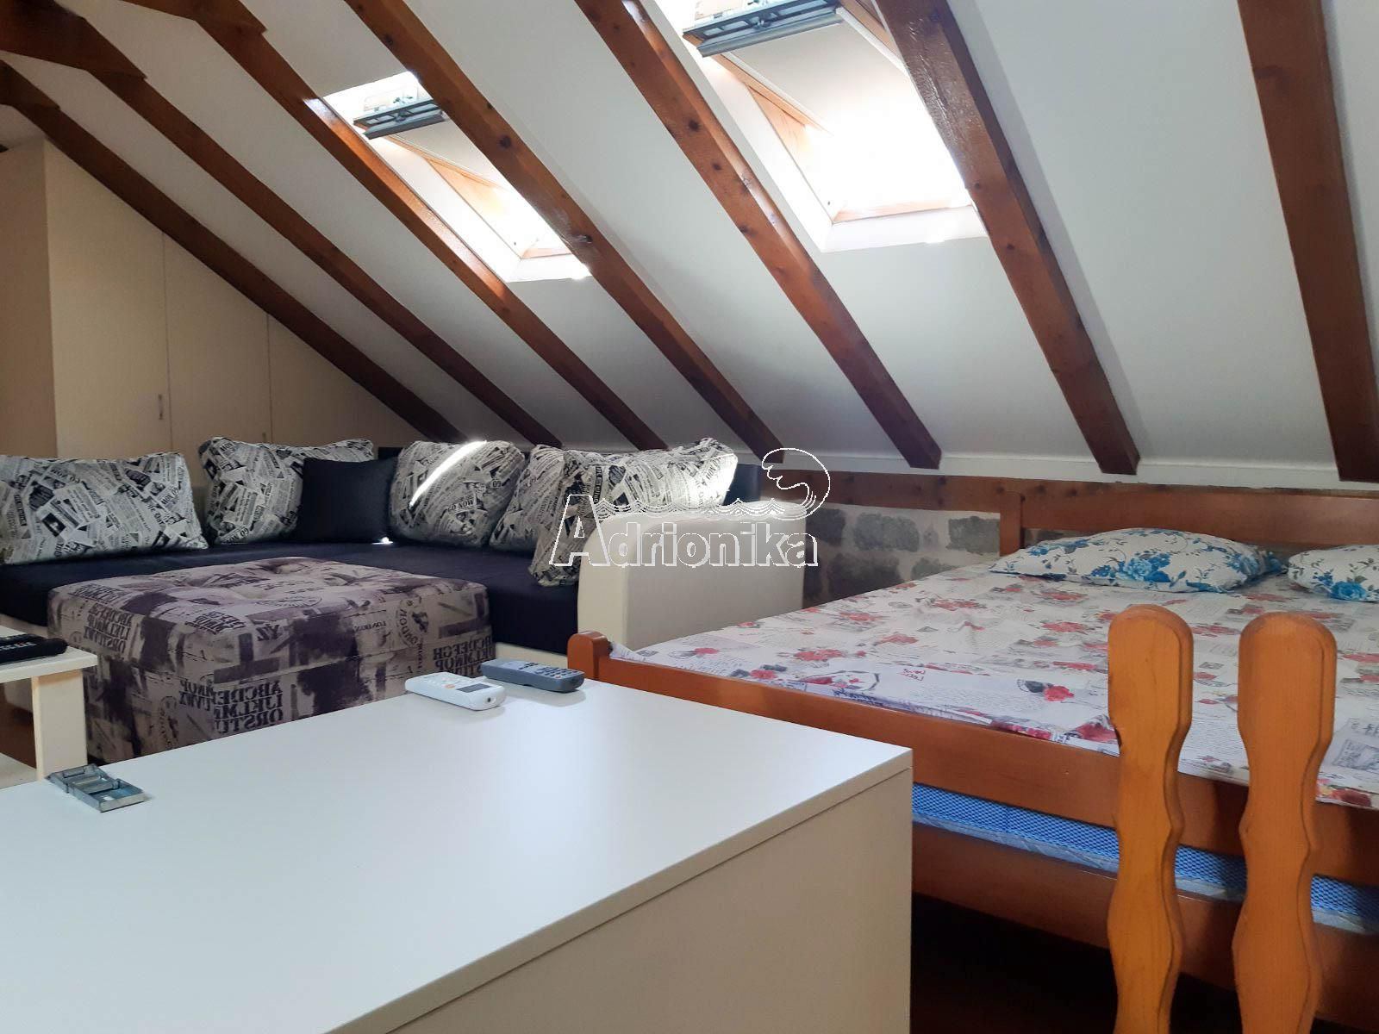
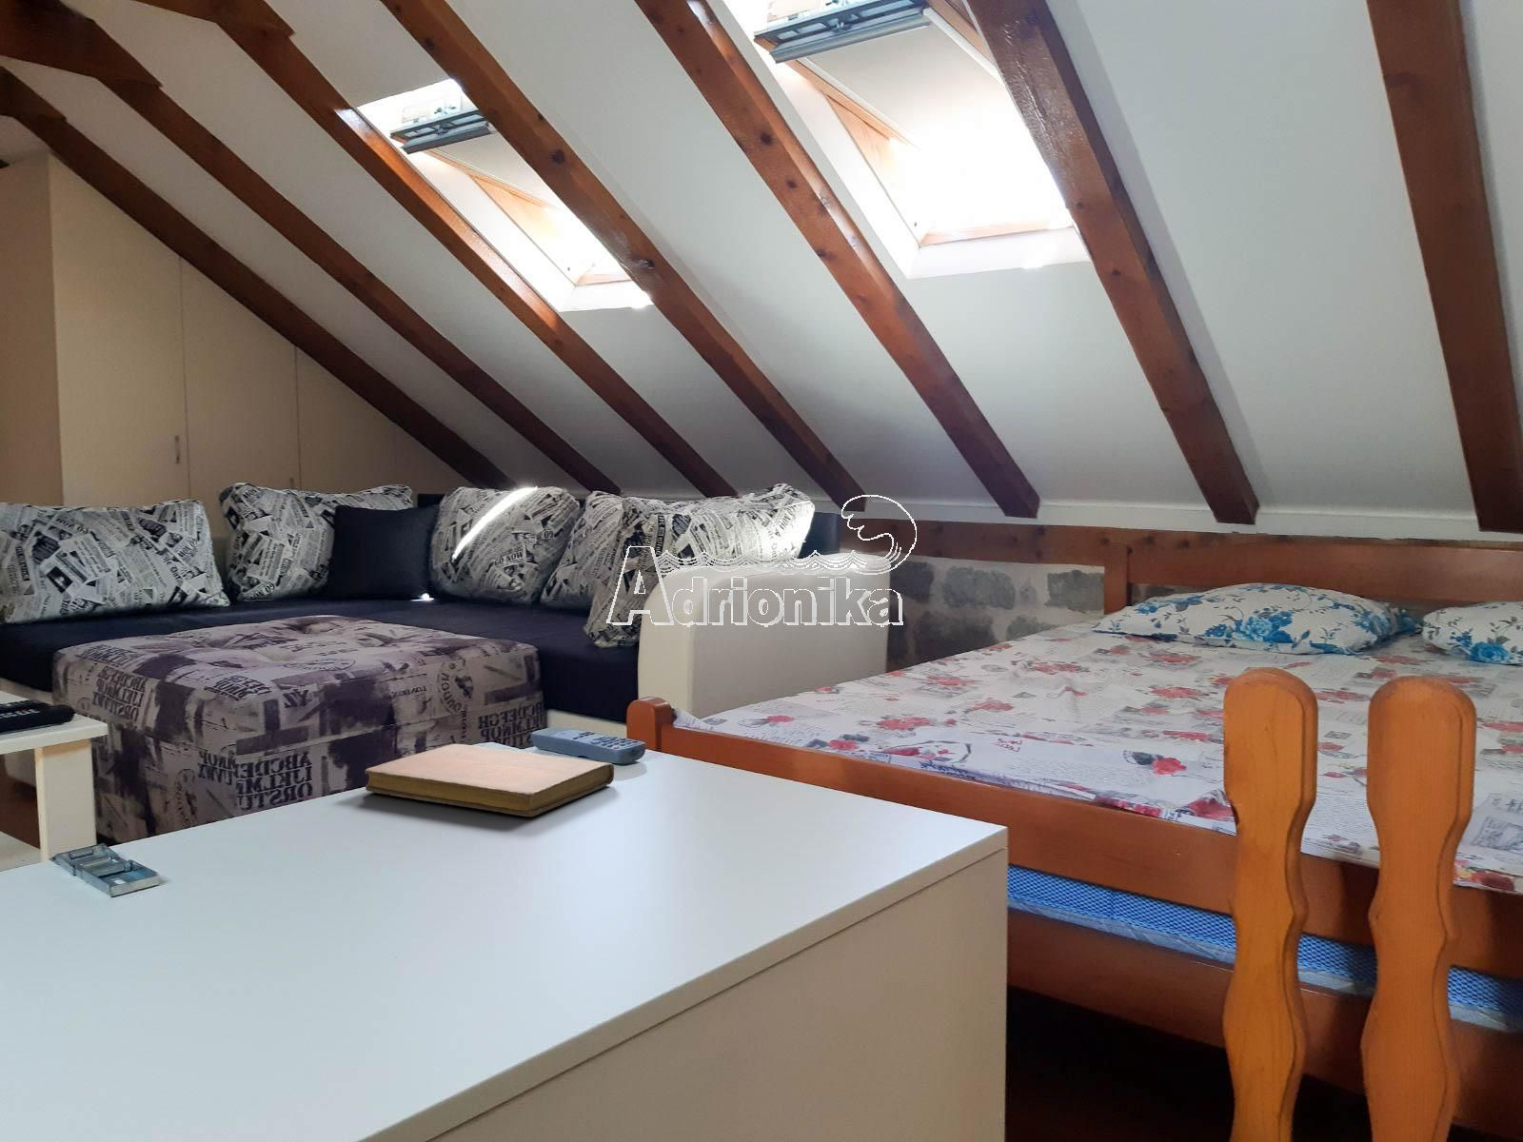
+ notebook (490, 776)
